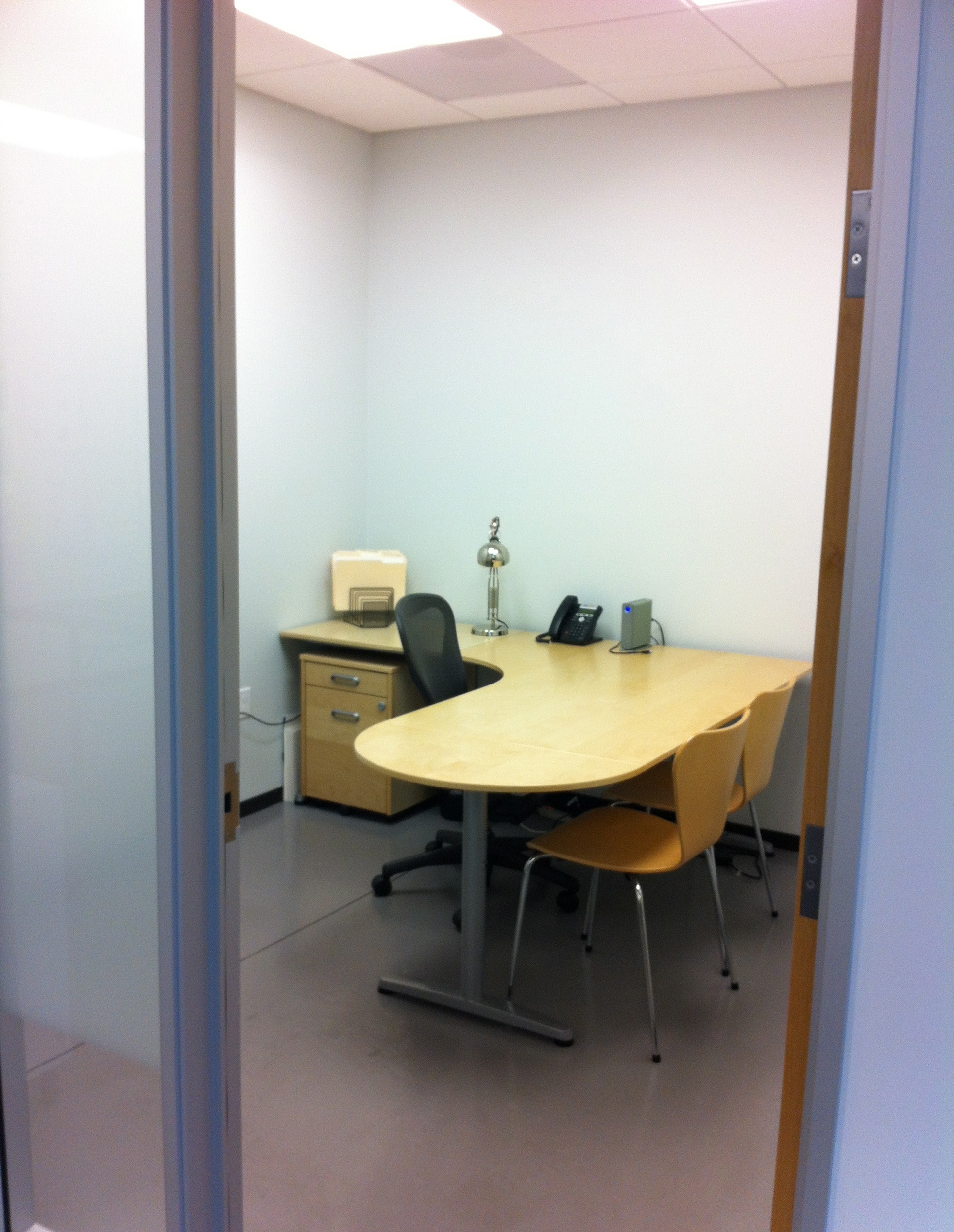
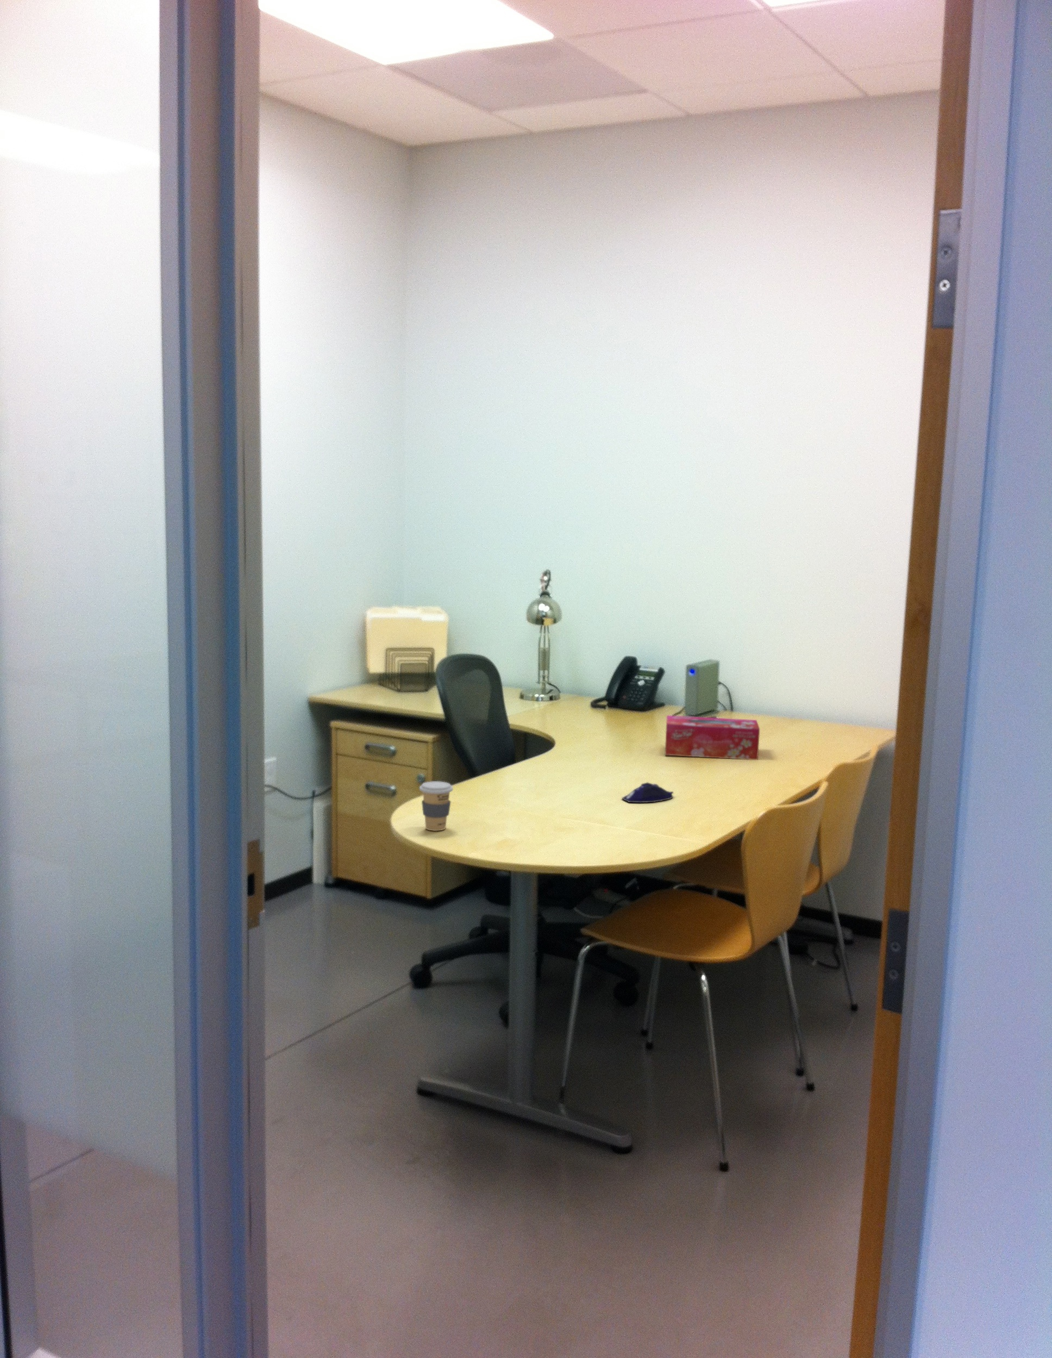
+ computer mouse (648, 790)
+ tissue box (711, 737)
+ coffee cup (436, 806)
